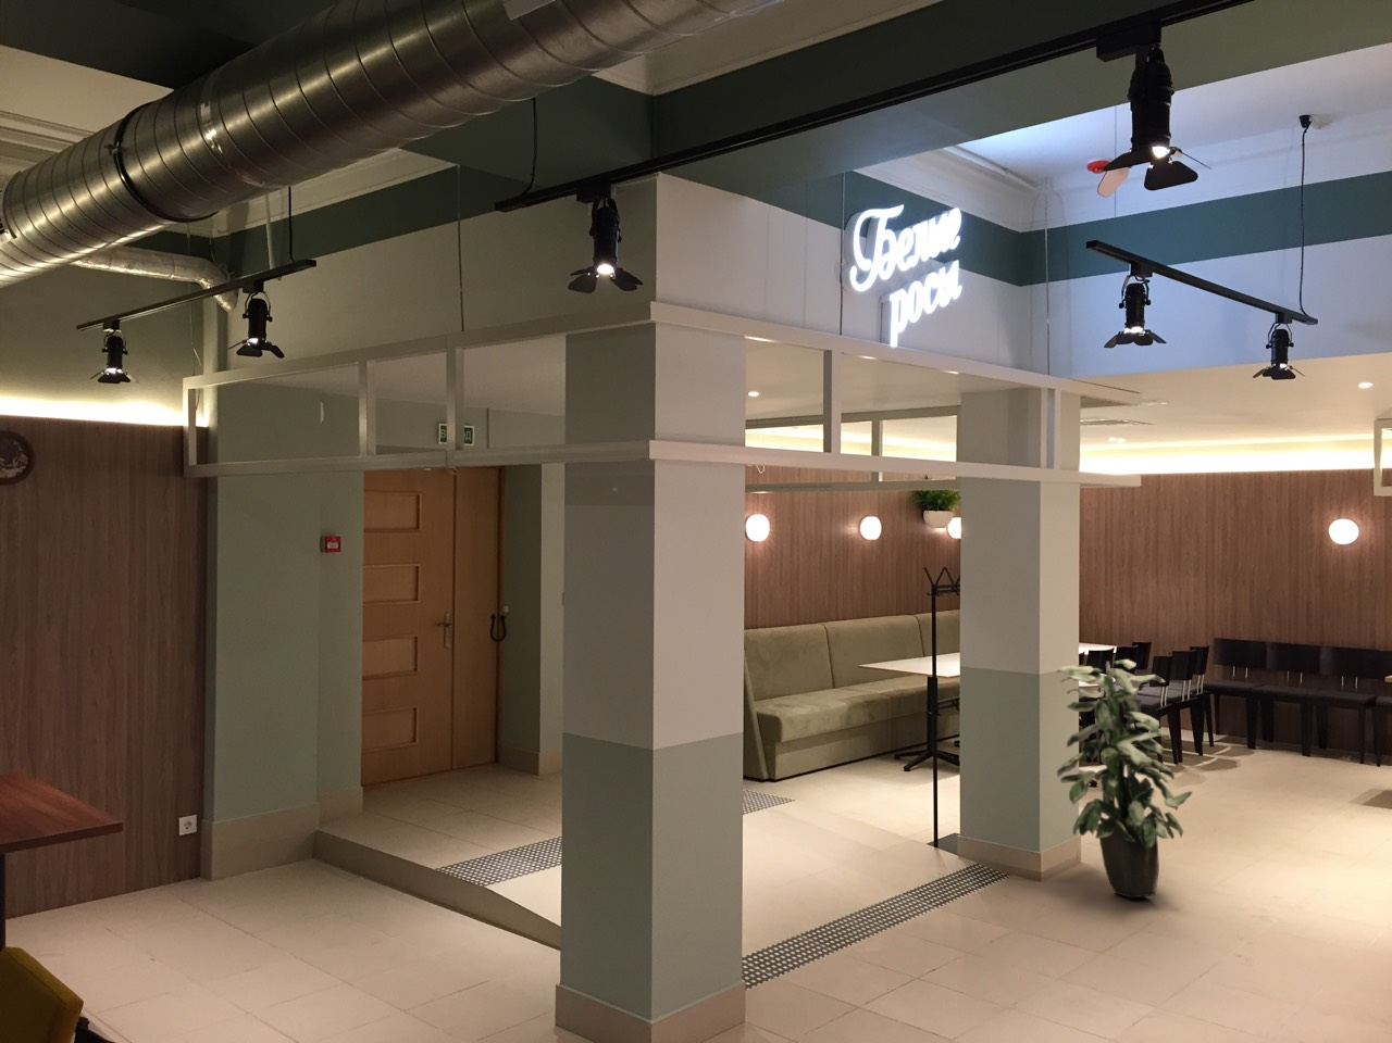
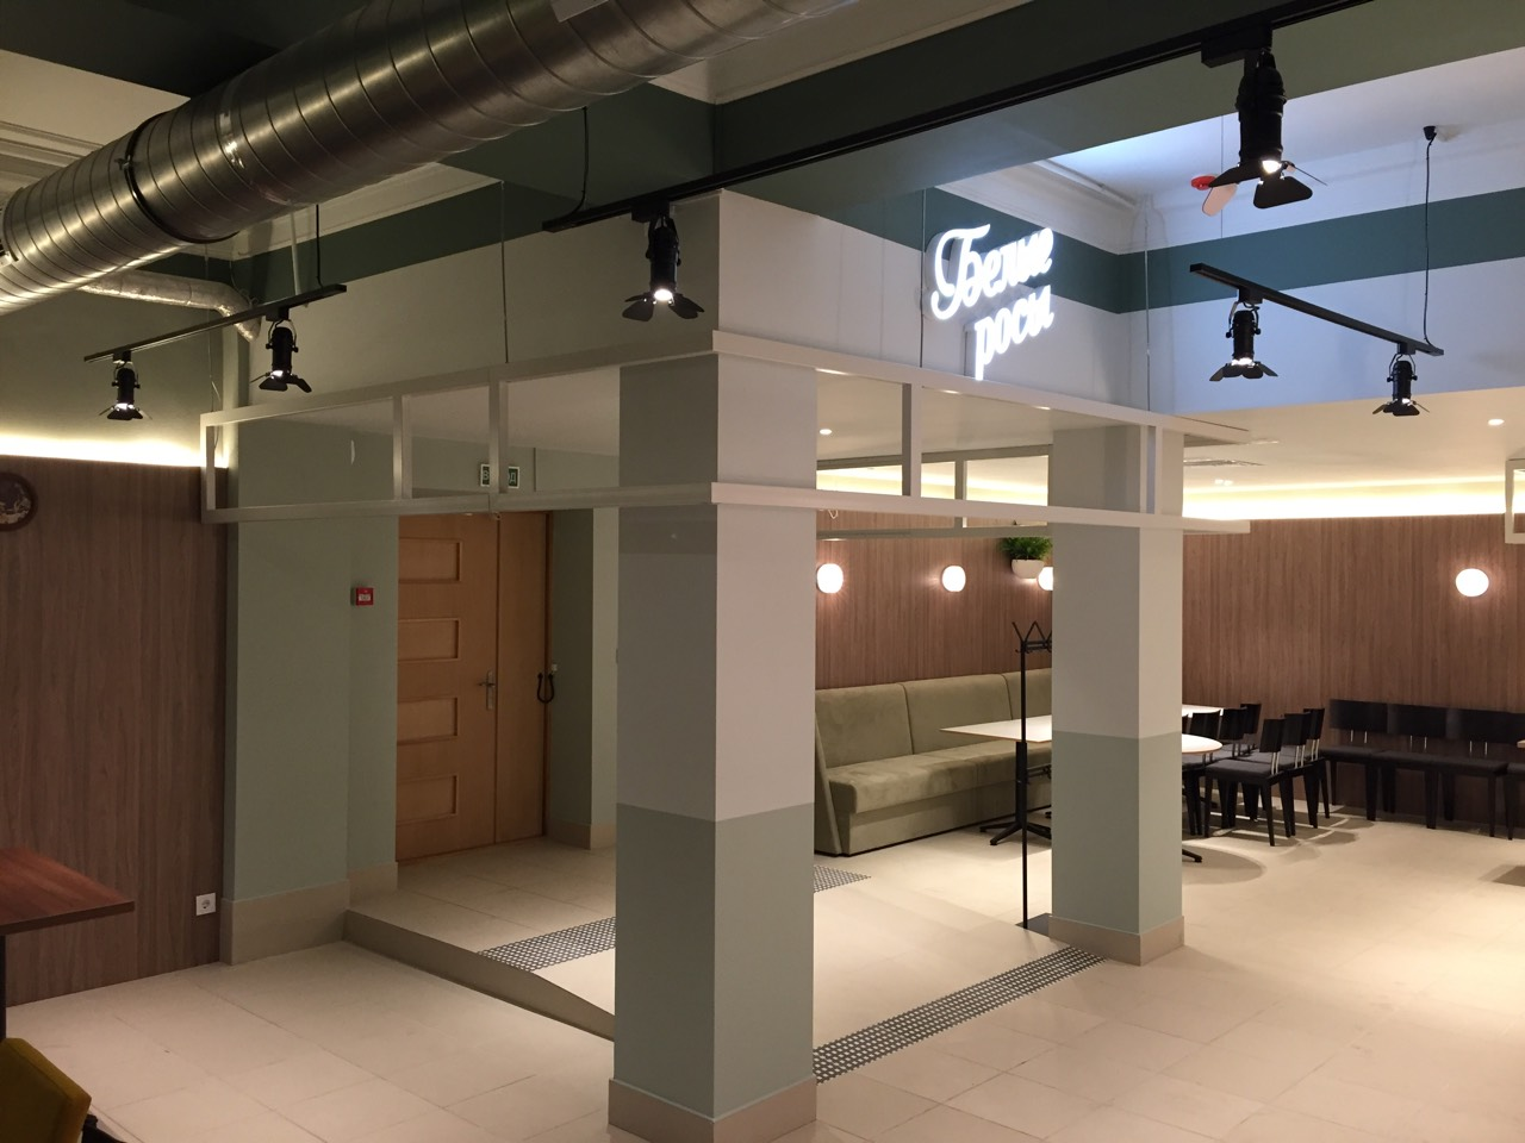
- indoor plant (1119, 775)
